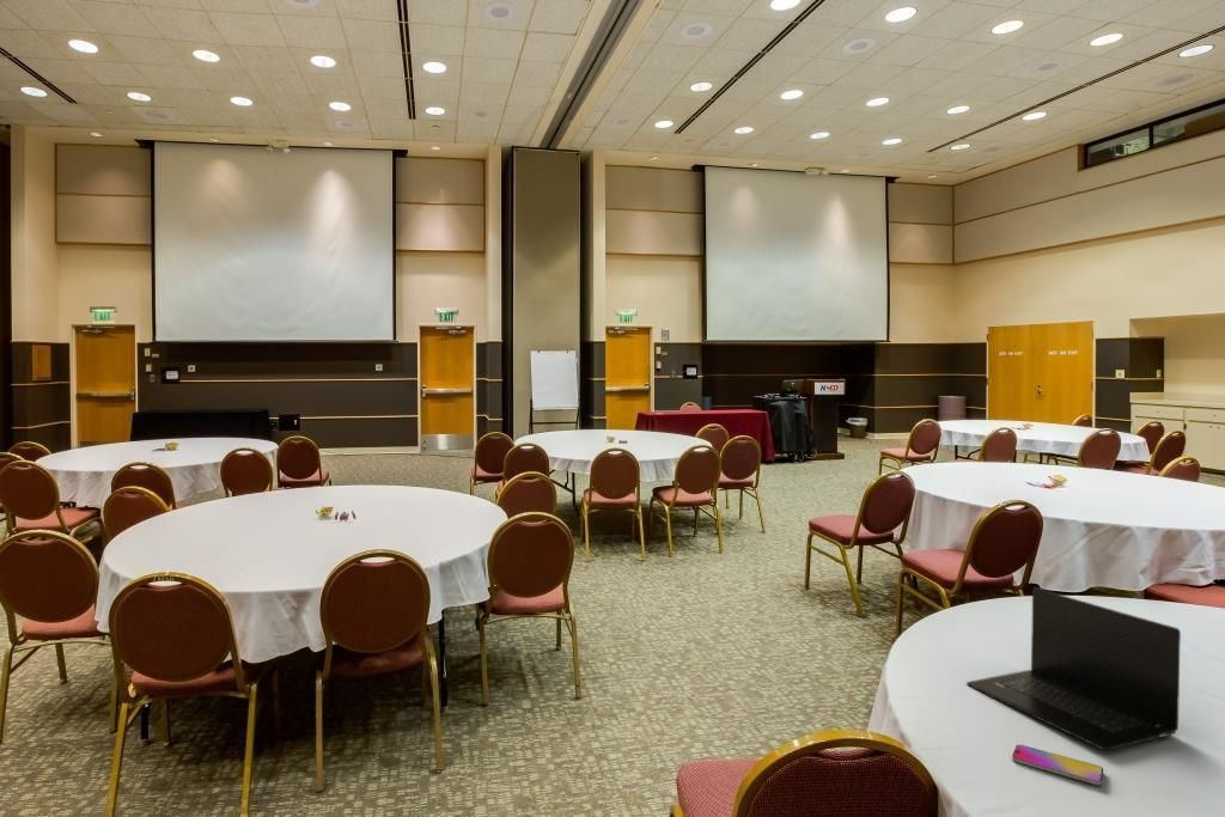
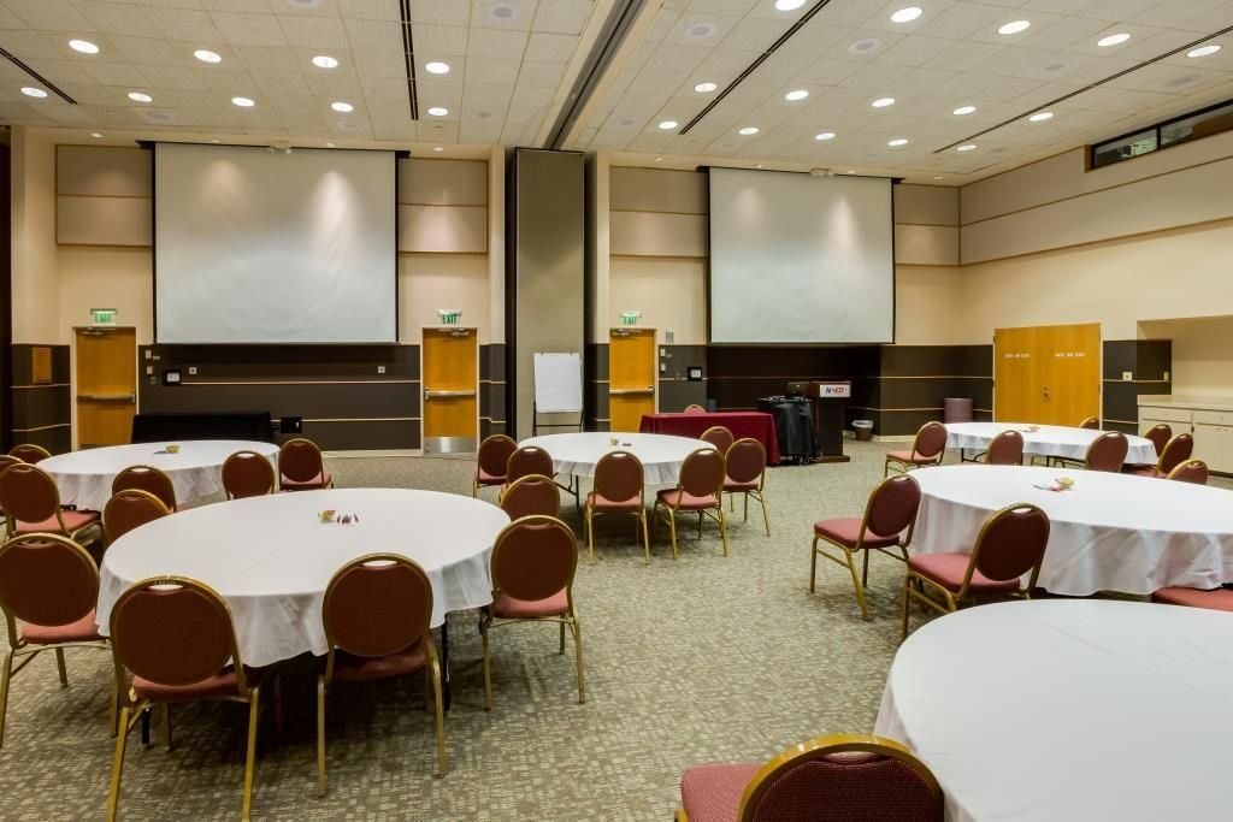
- laptop (1065, 659)
- smartphone (1056, 763)
